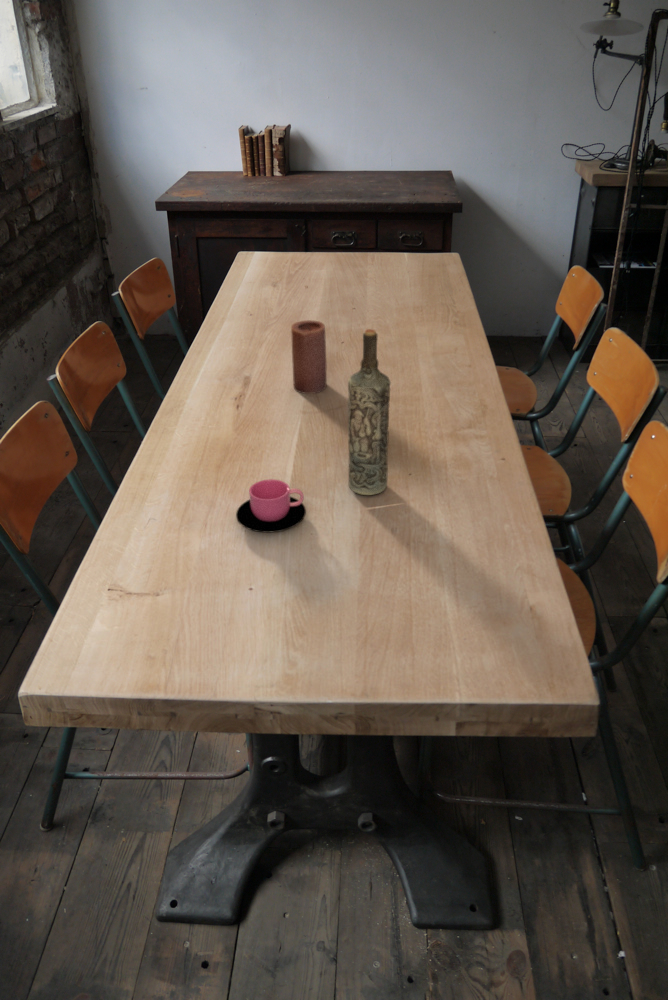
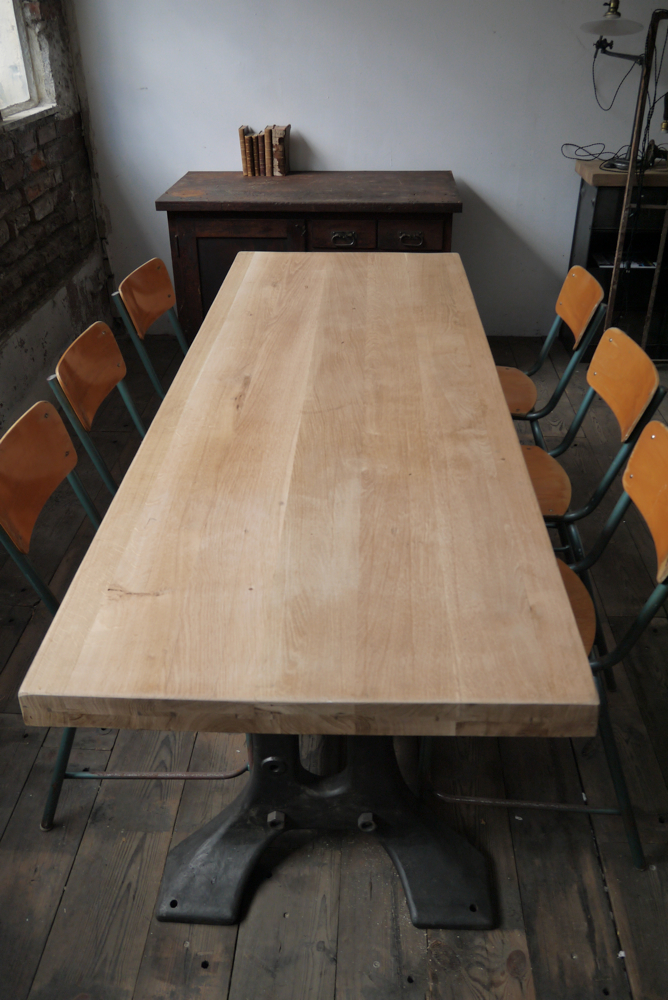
- bottle (368, 413)
- cup (270, 504)
- candle (309, 357)
